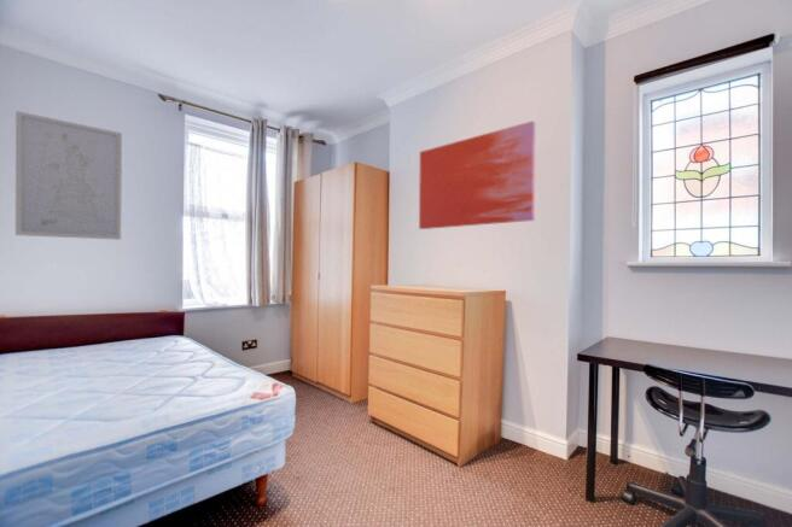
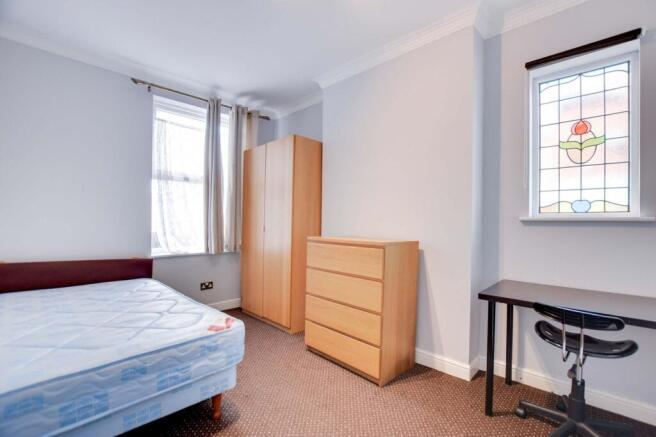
- wall art (72, 180)
- wall art (470, 182)
